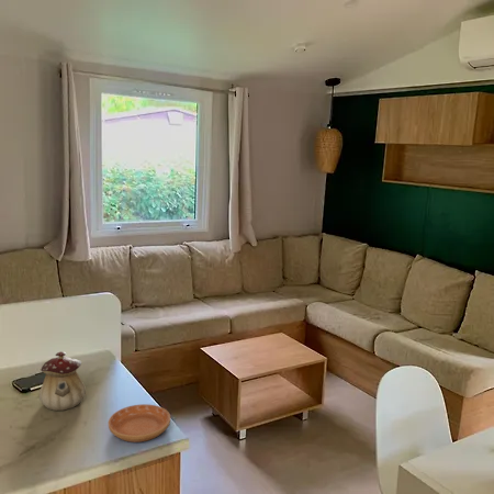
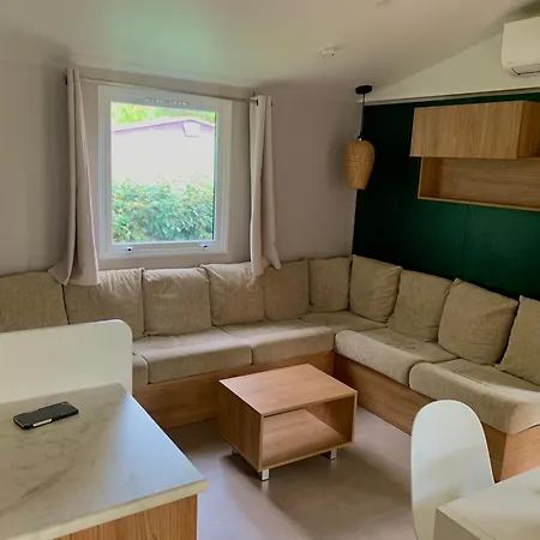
- saucer (139, 424)
- teapot (61, 375)
